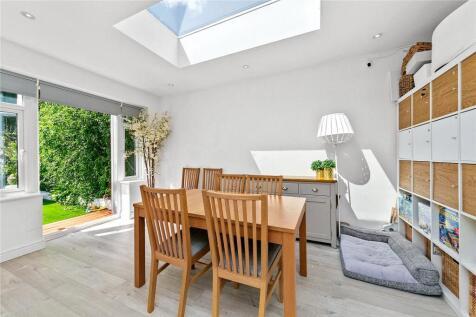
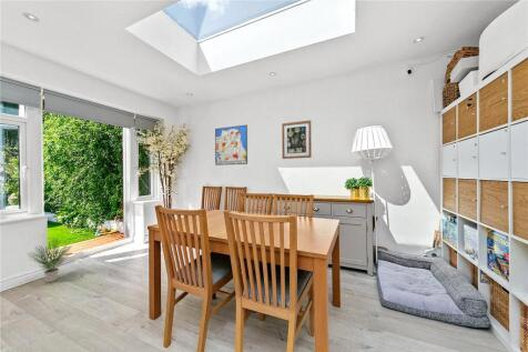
+ wall art (296, 140)
+ potted plant (51, 260)
+ wall art (230, 145)
